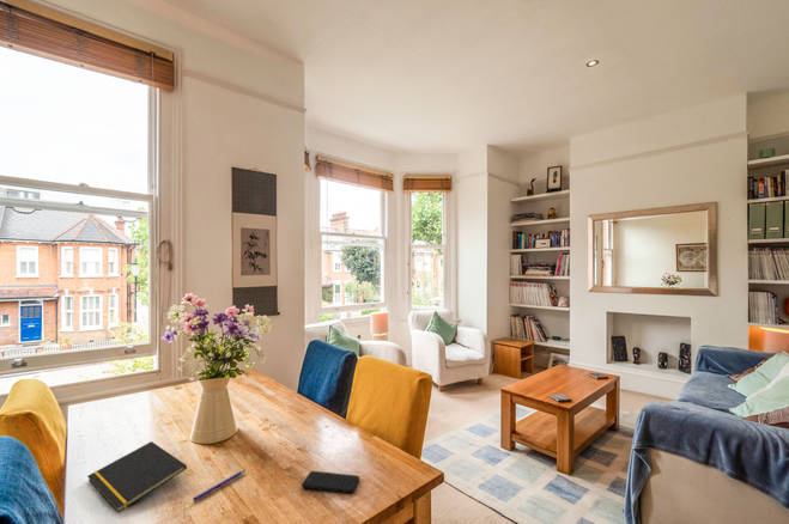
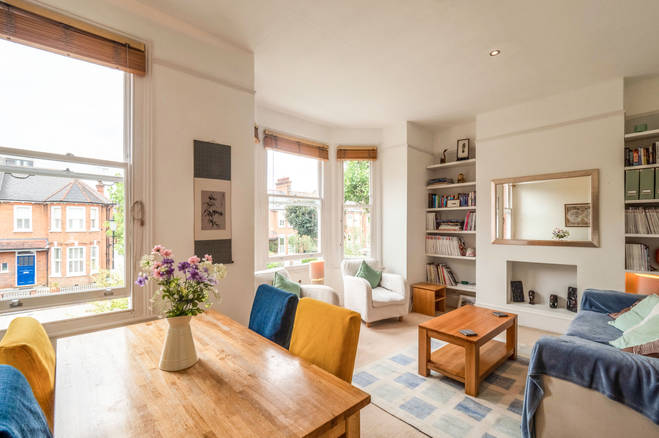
- notepad (136, 471)
- smartphone (330, 481)
- pen (220, 483)
